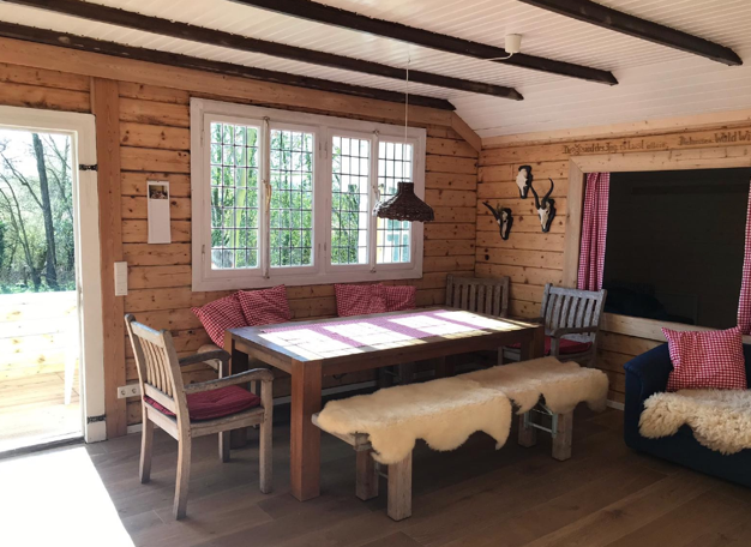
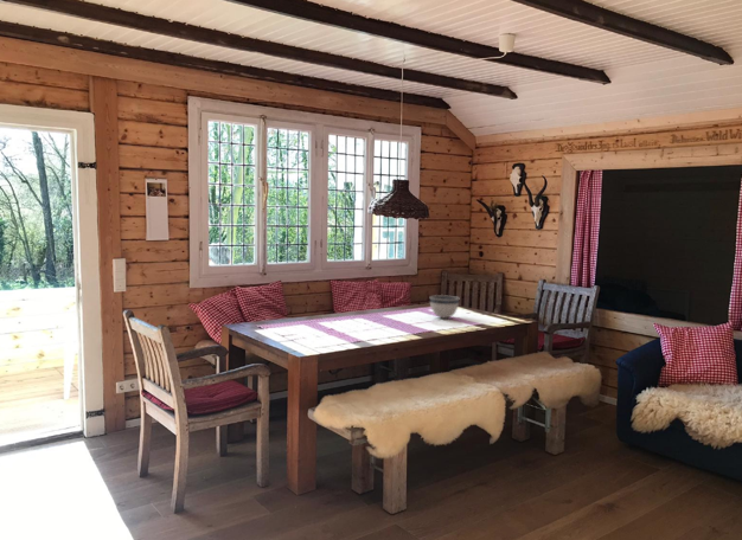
+ bowl (443, 307)
